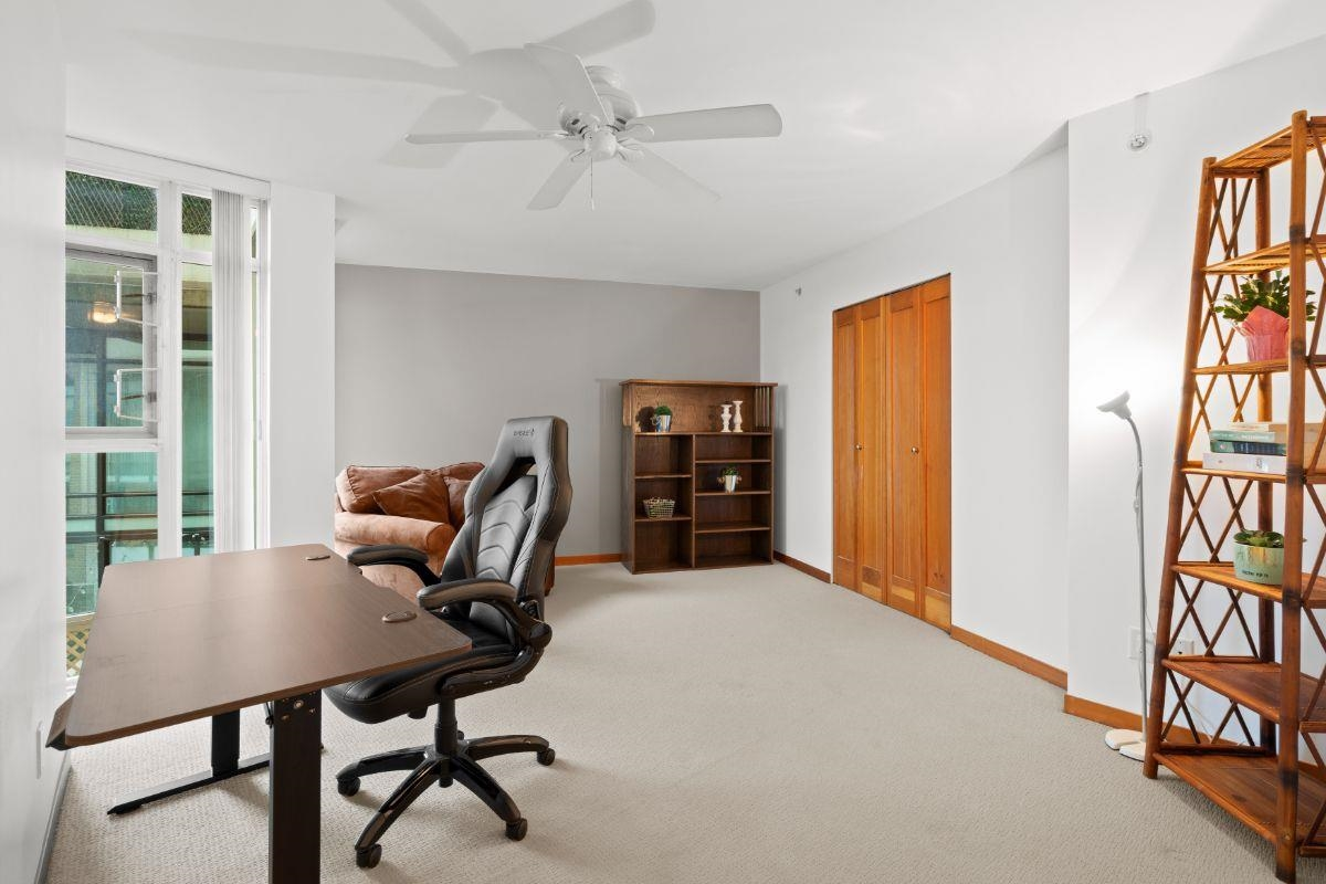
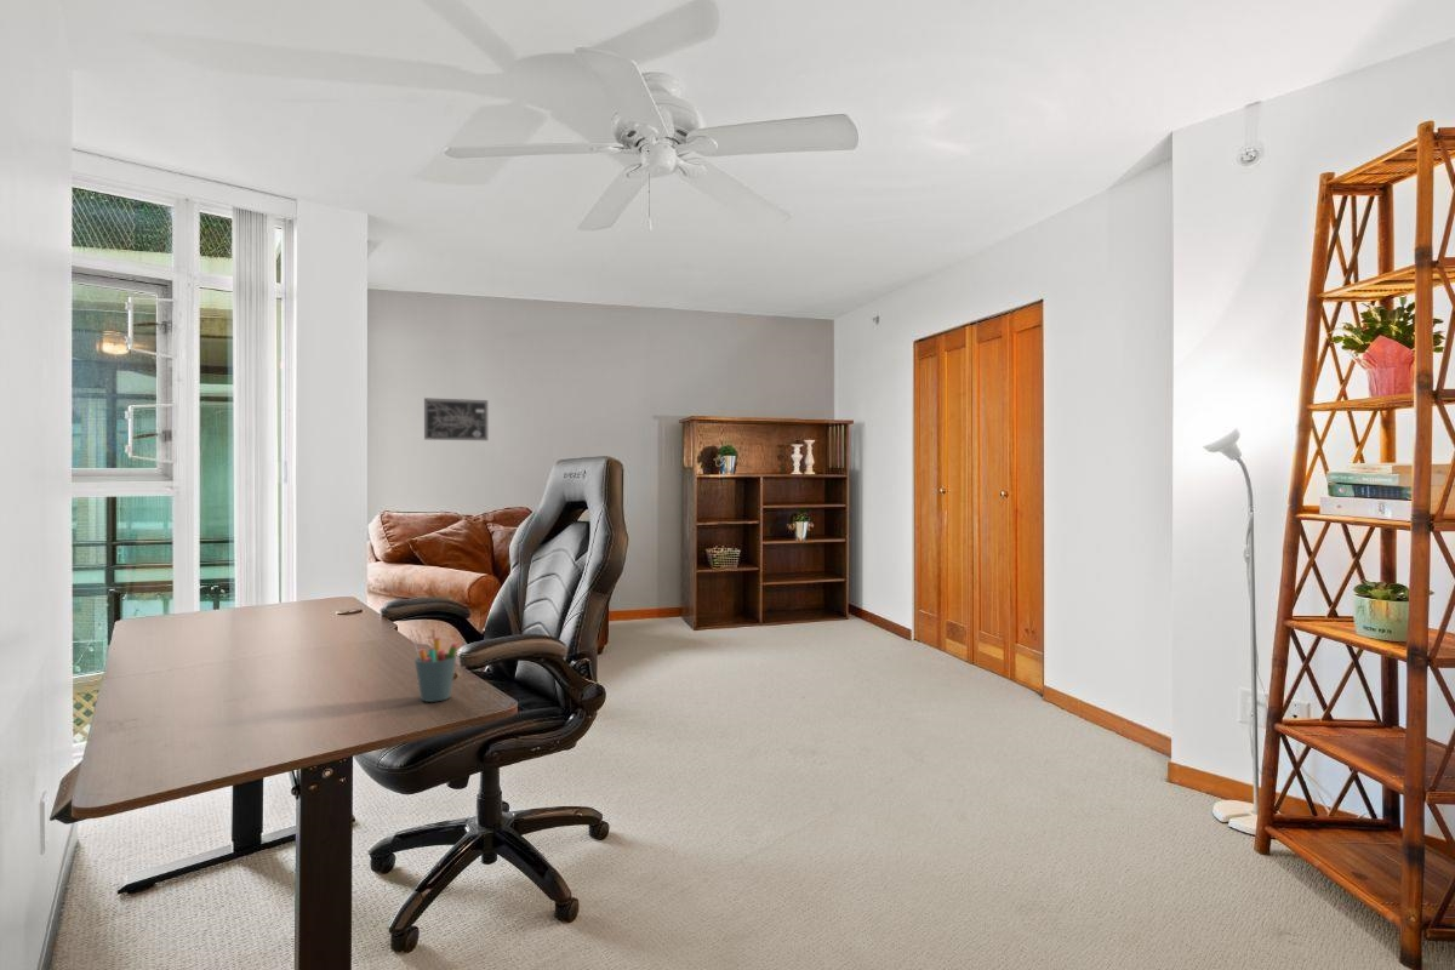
+ pen holder (435, 666)
+ wall art (456, 420)
